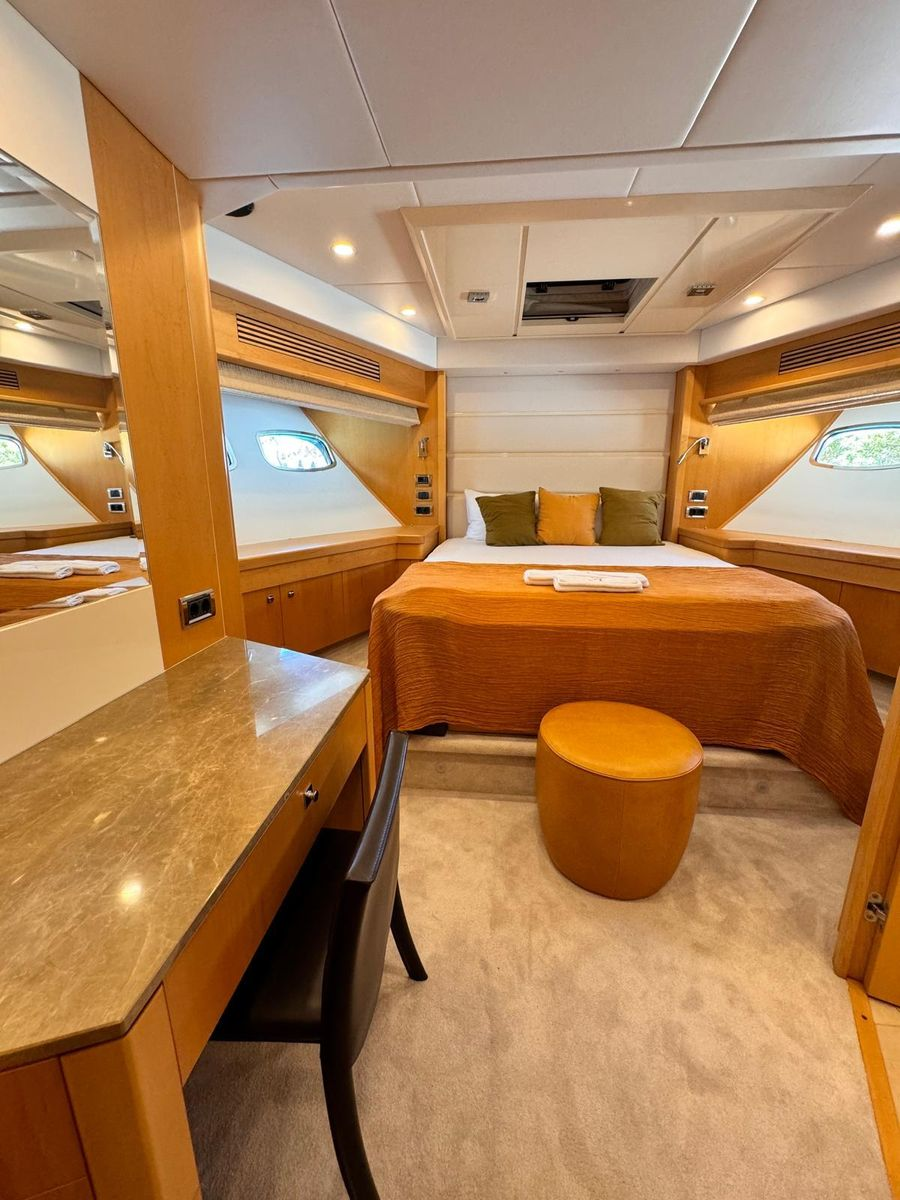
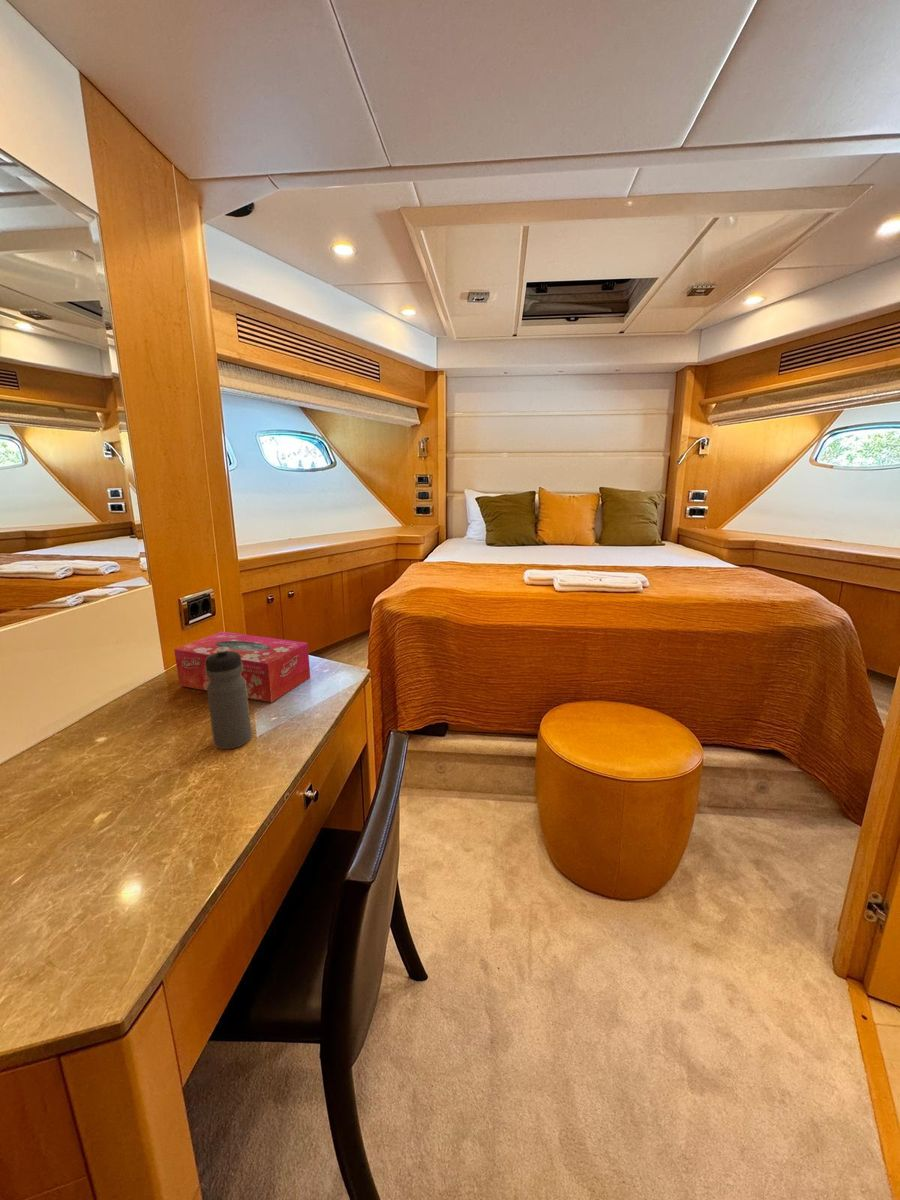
+ tissue box (244, 663)
+ water bottle (227, 695)
